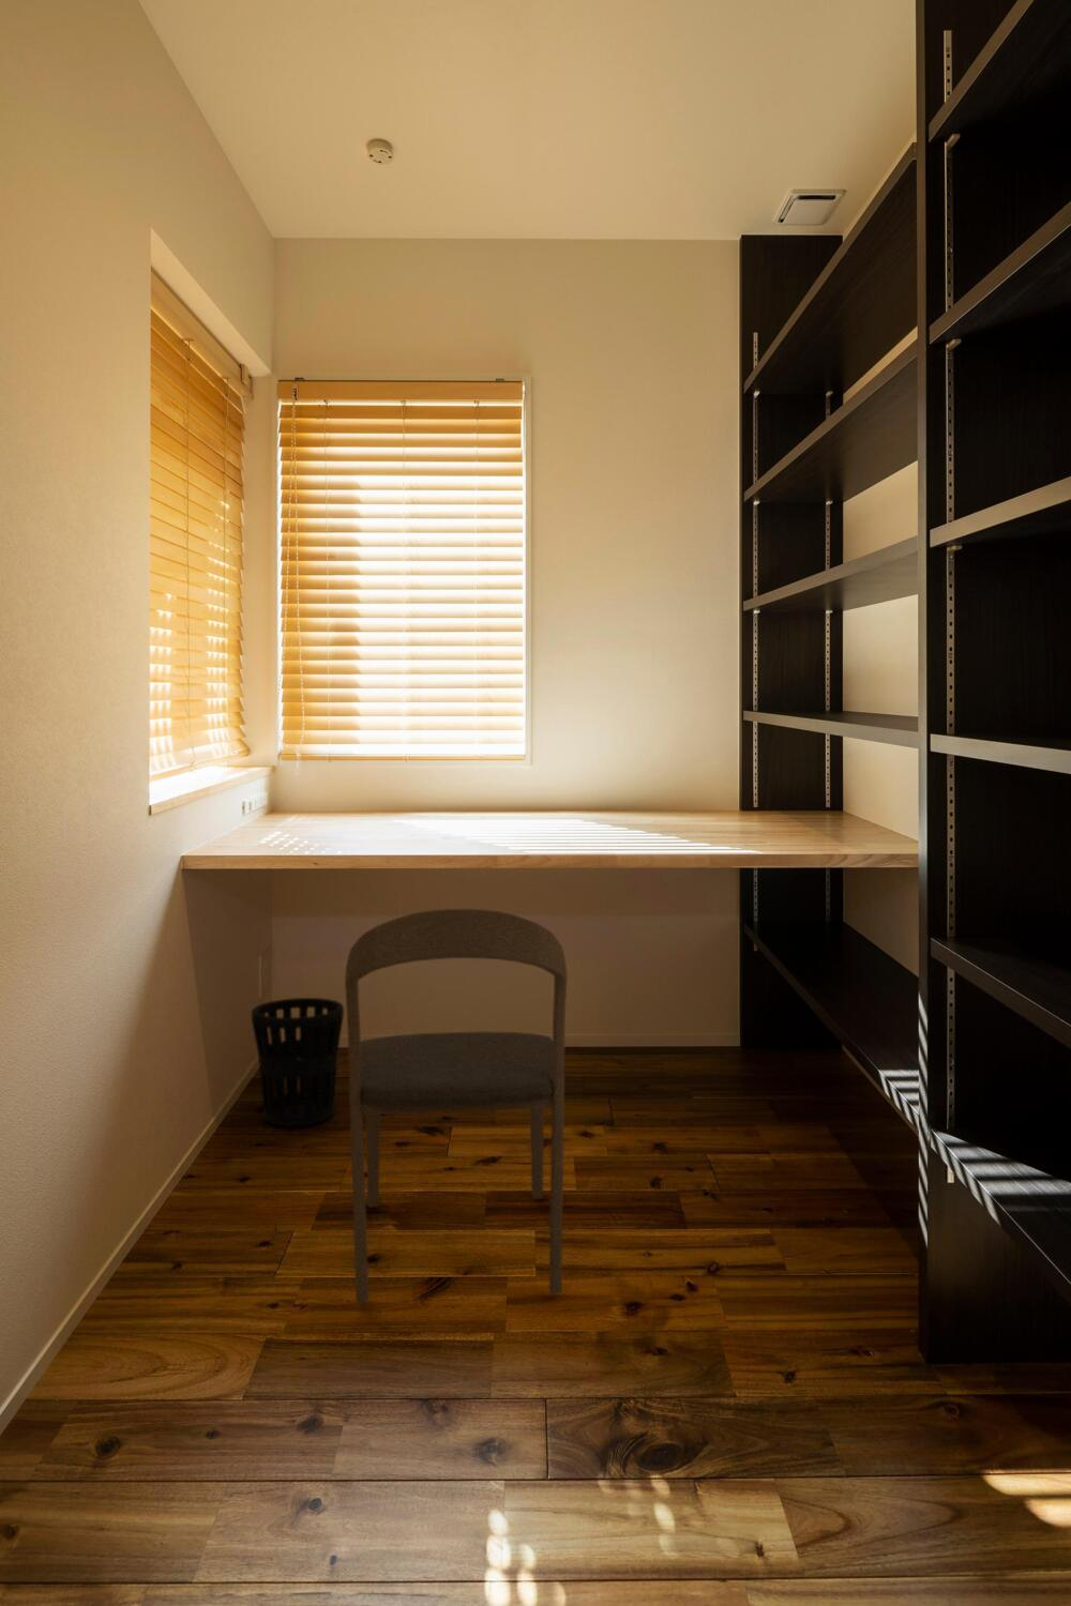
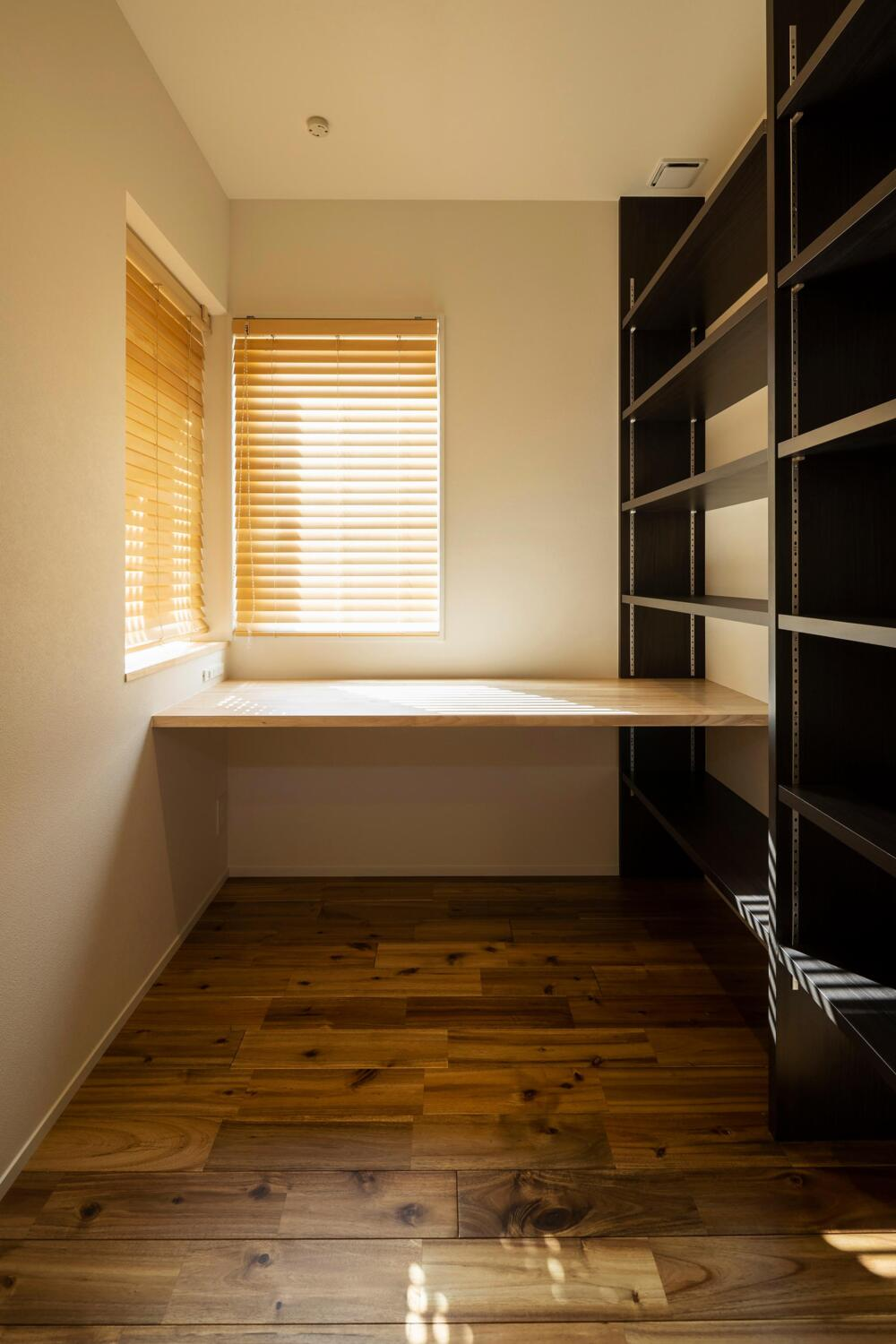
- wastebasket (298, 1060)
- chair (457, 1072)
